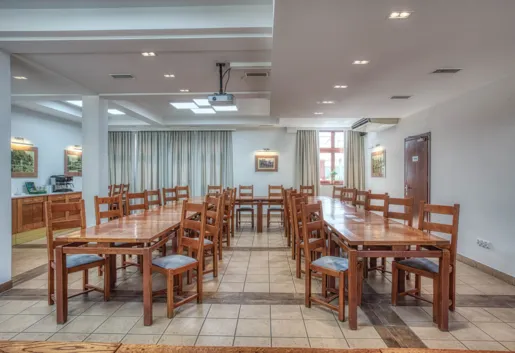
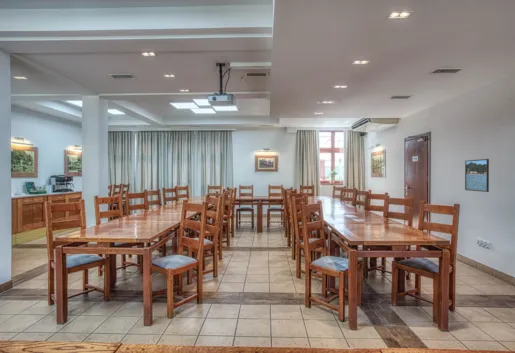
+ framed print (476, 175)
